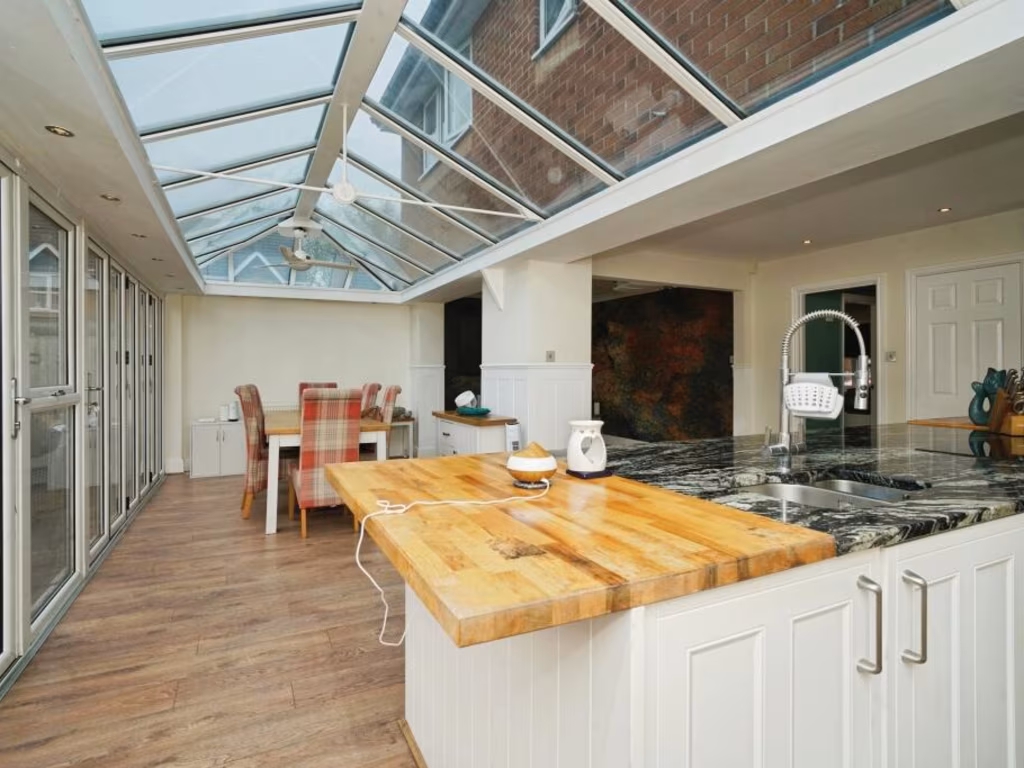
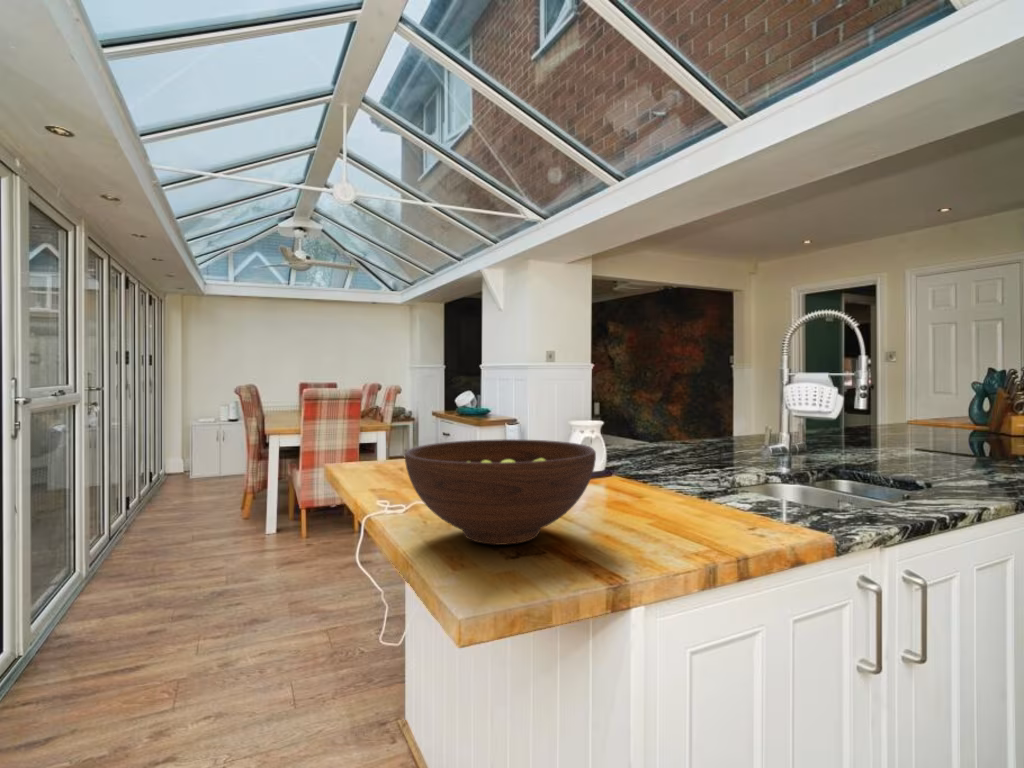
+ fruit bowl (501, 492)
